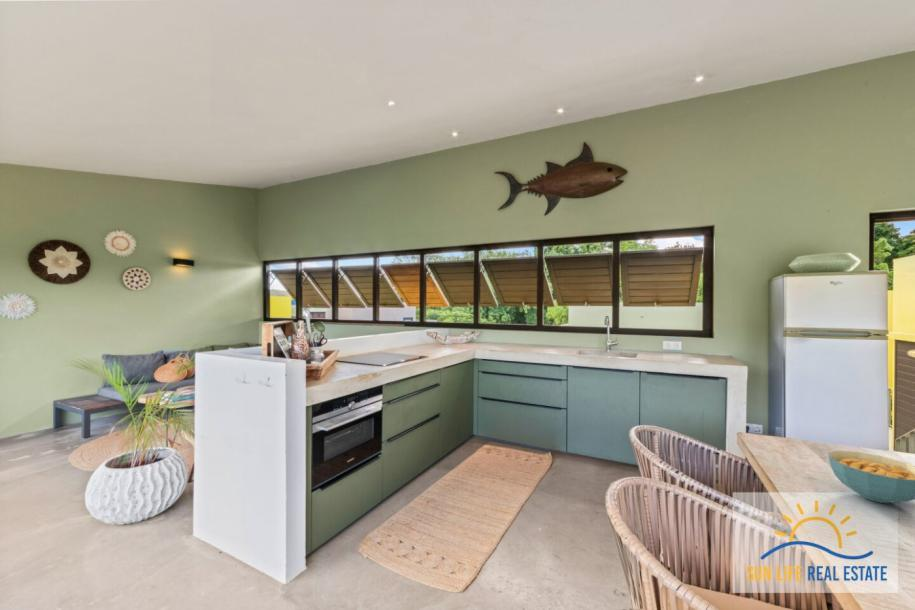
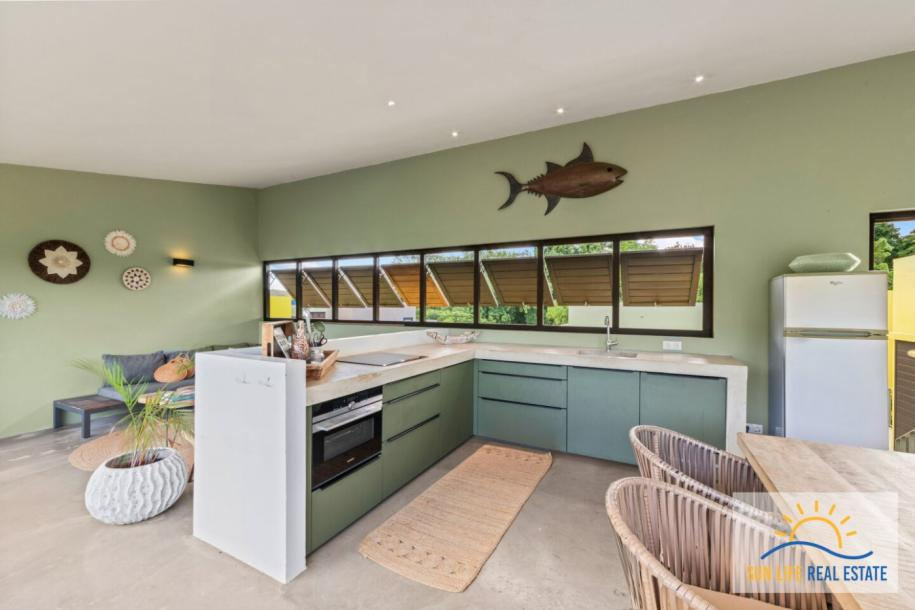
- cereal bowl (875, 481)
